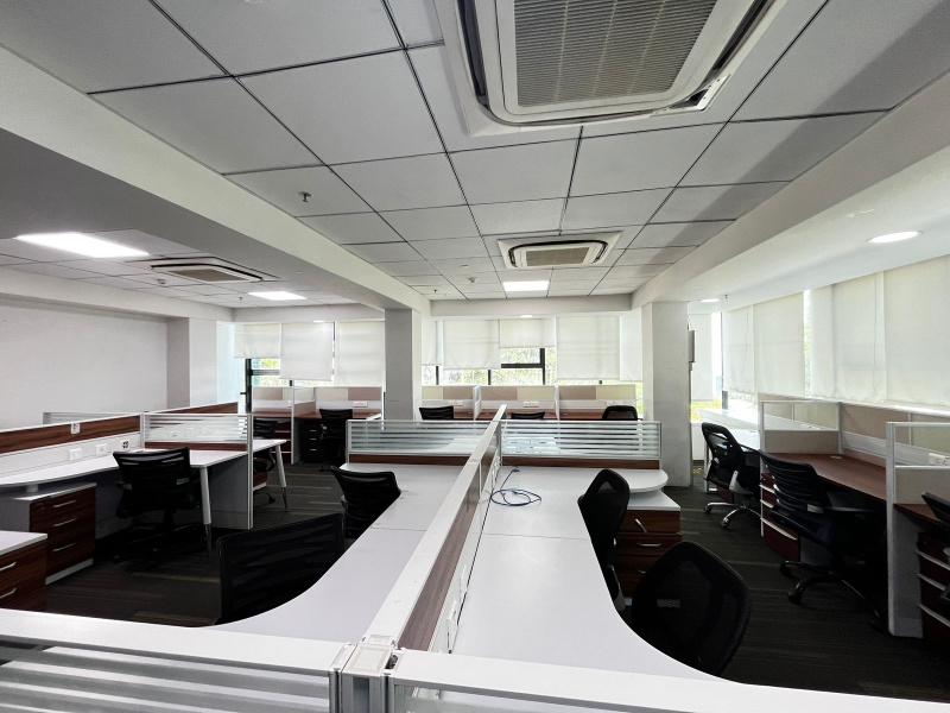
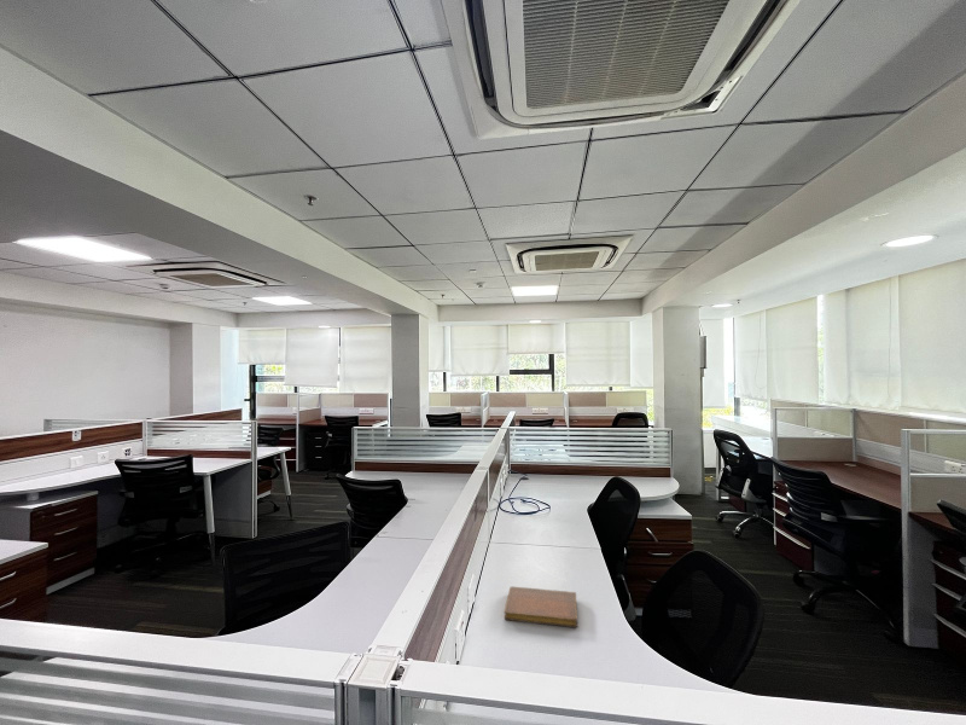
+ notebook (541, 604)
